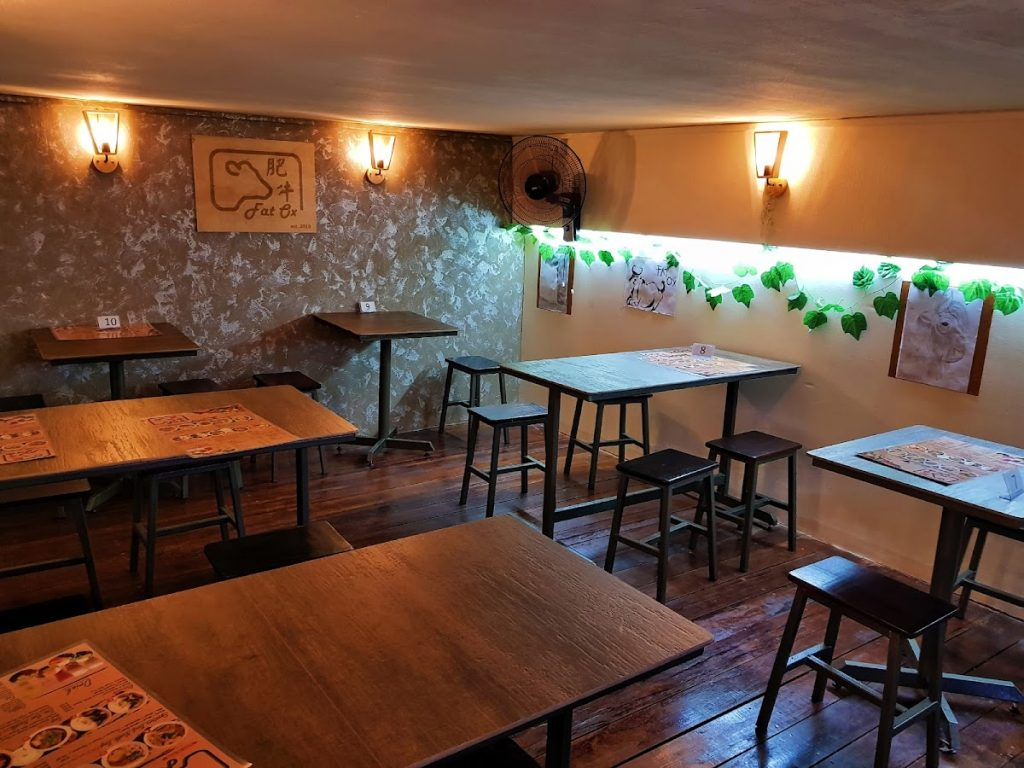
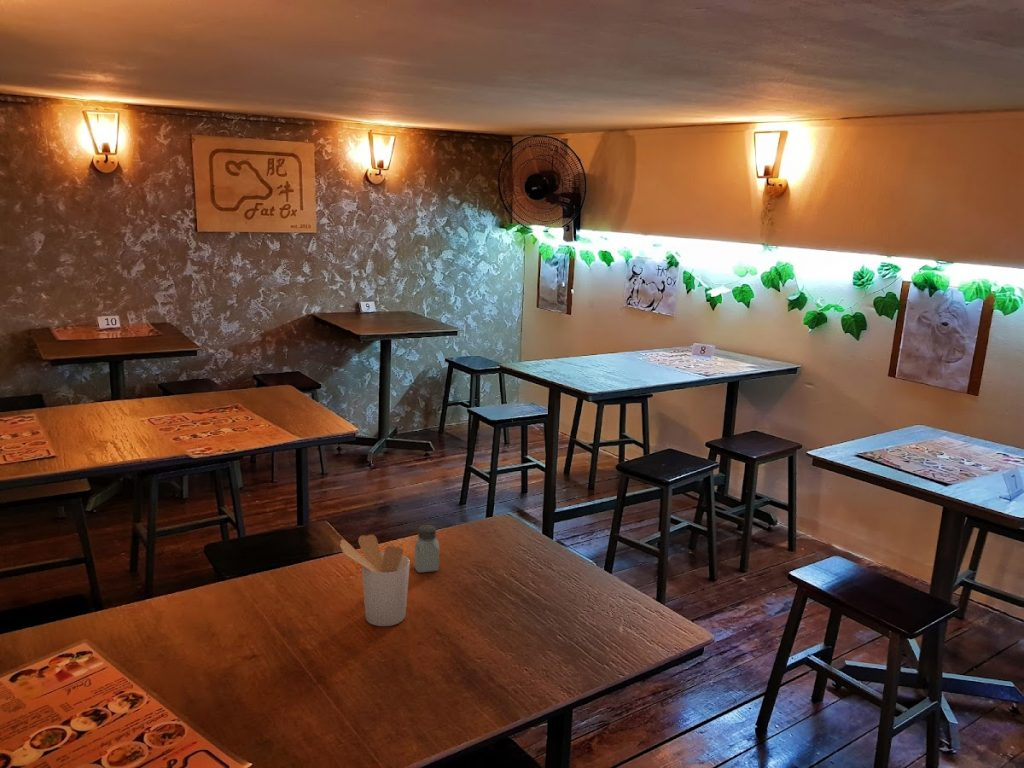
+ saltshaker (426, 548)
+ utensil holder (373, 578)
